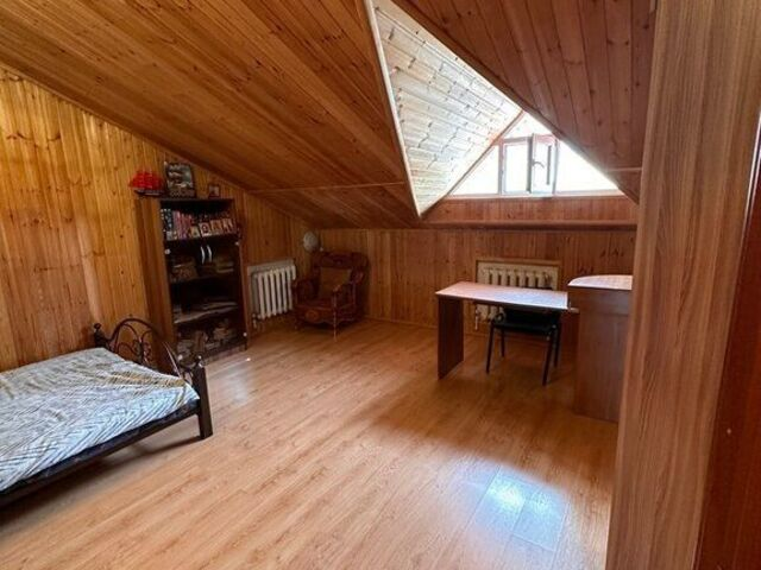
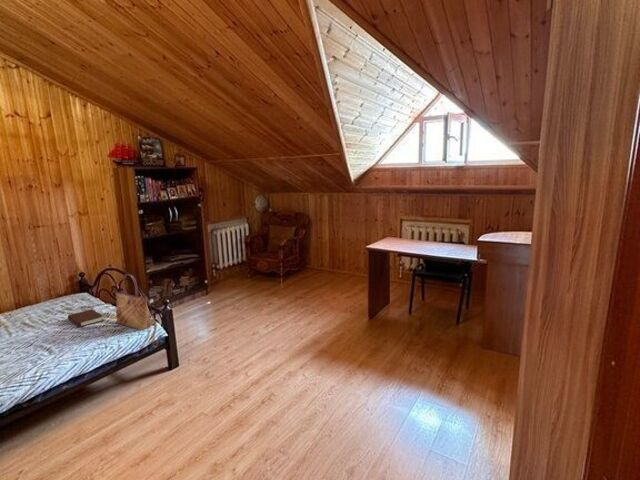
+ book (85, 318)
+ tote bag (131, 300)
